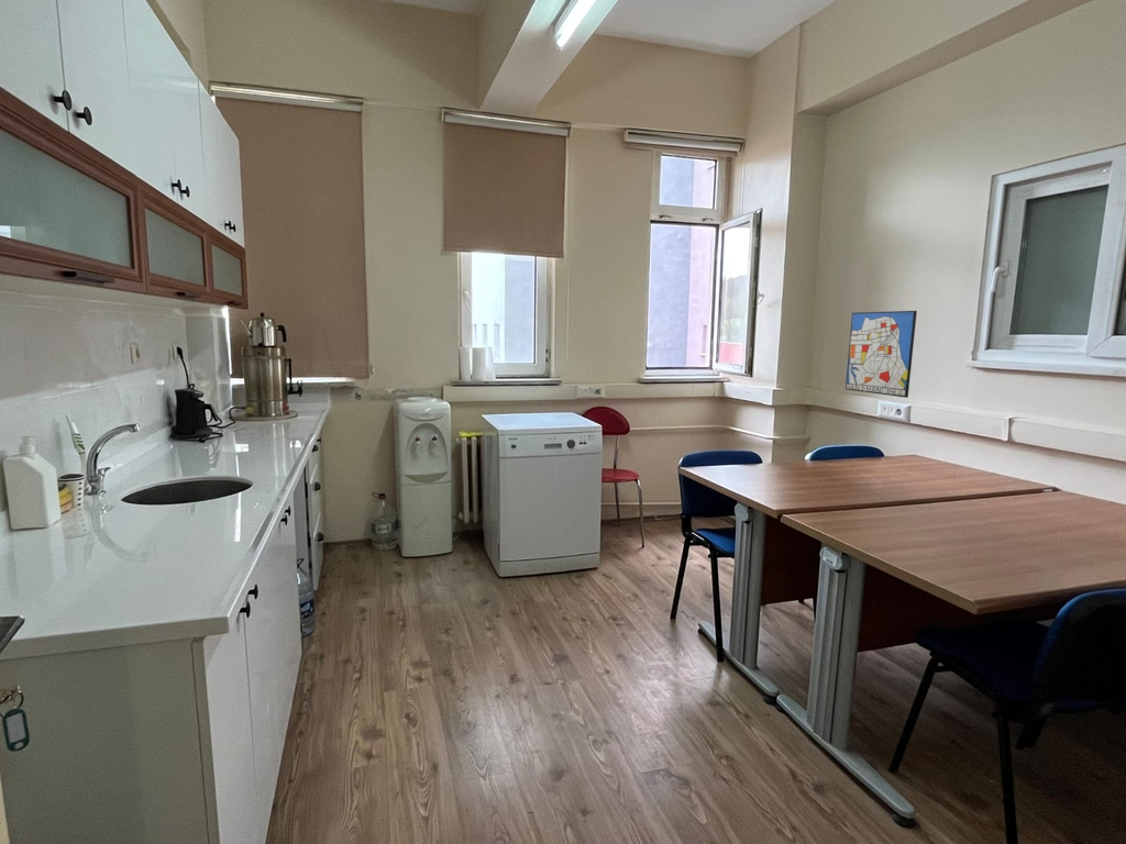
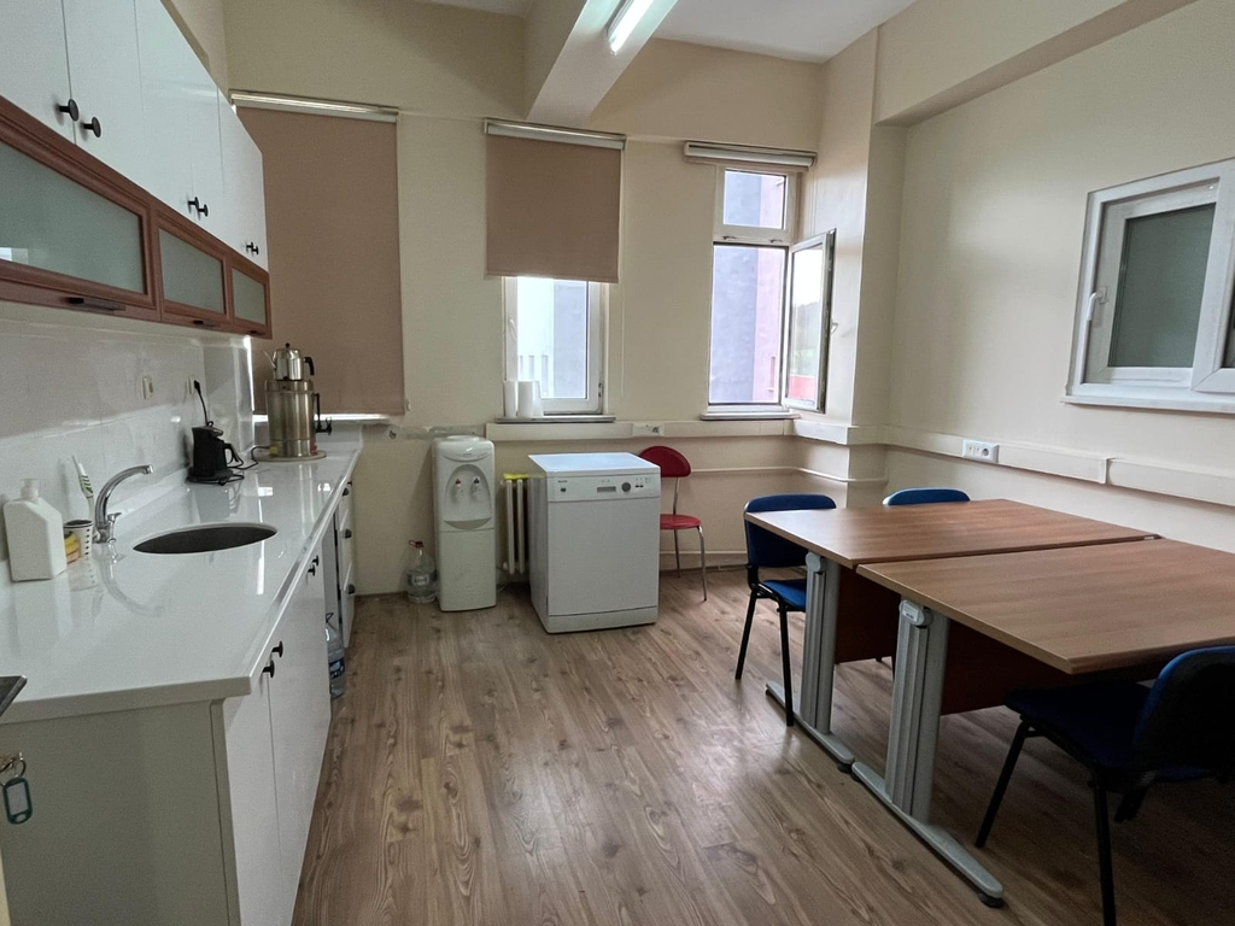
- wall art (877, 353)
